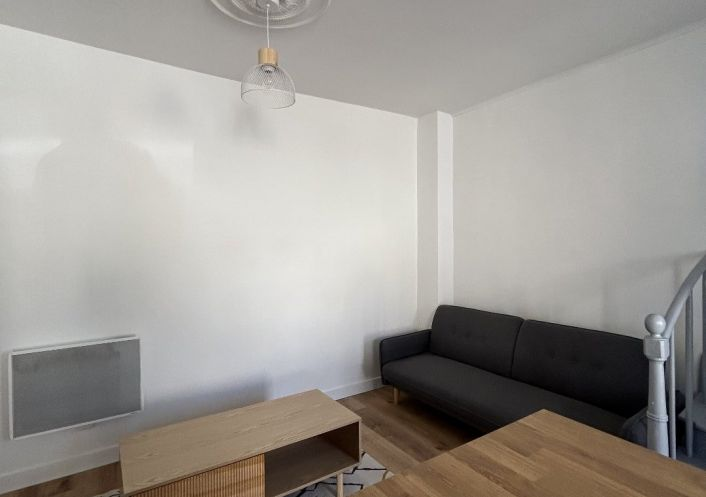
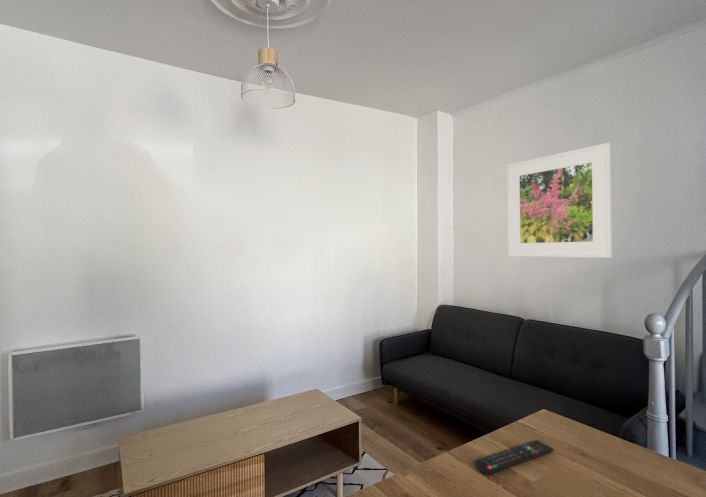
+ remote control (514, 456)
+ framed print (553, 206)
